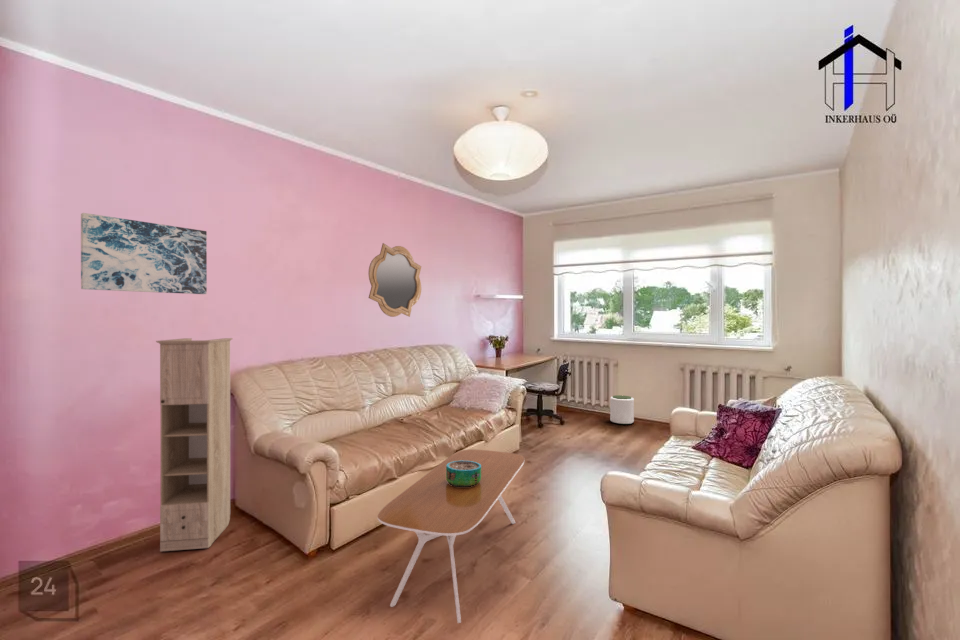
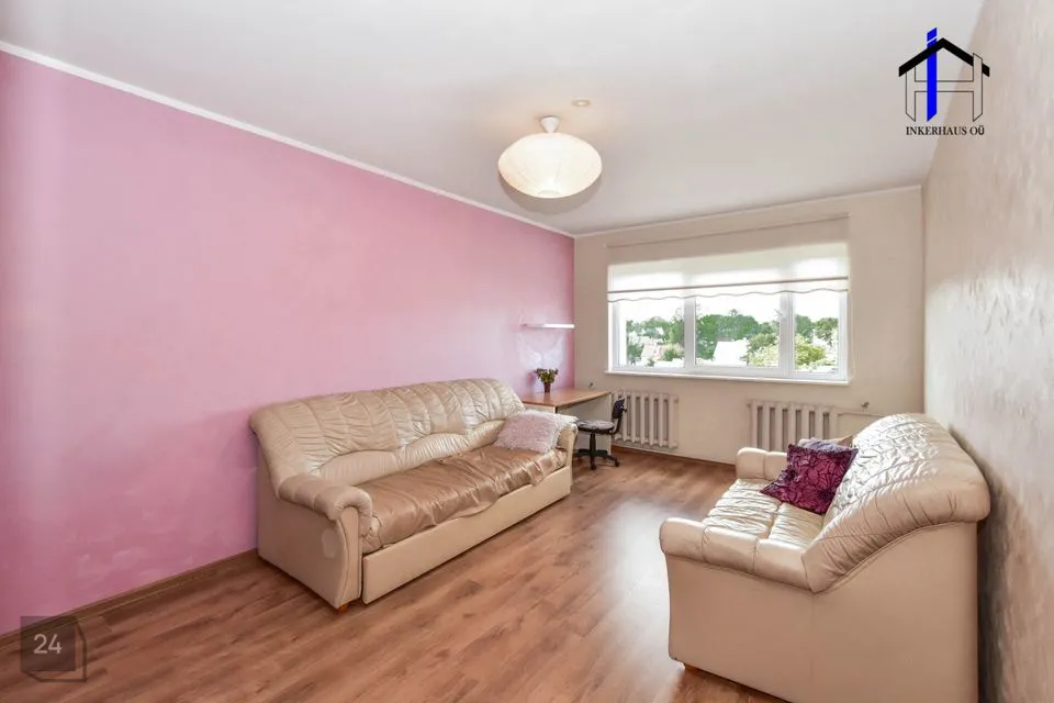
- wall art (149, 257)
- storage cabinet (196, 438)
- mirror (397, 281)
- decorative bowl (463, 473)
- plant pot (622, 409)
- coffee table (463, 519)
